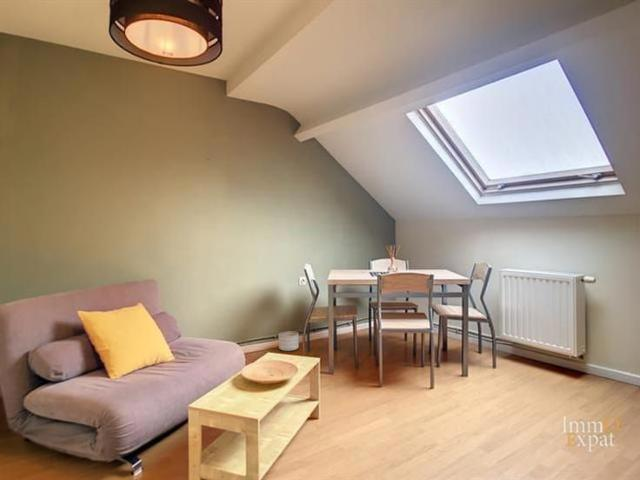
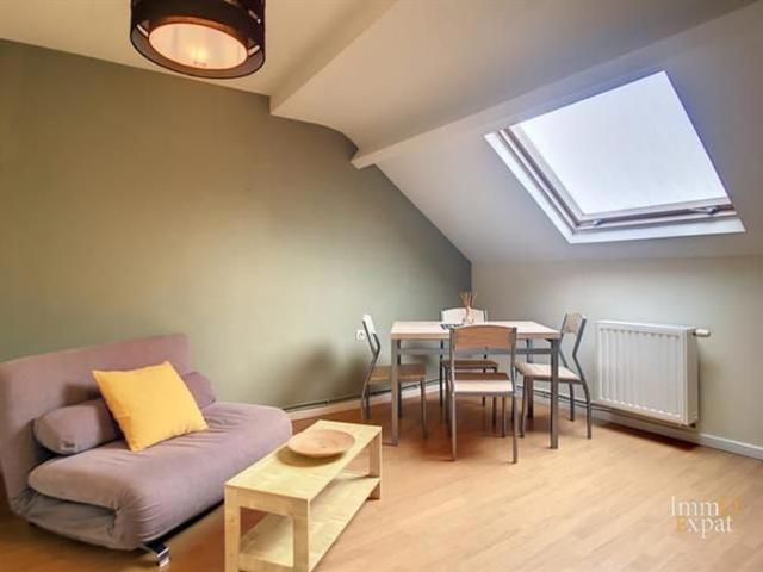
- planter (288, 341)
